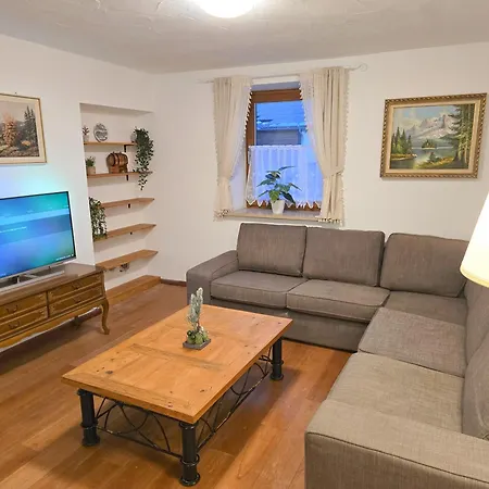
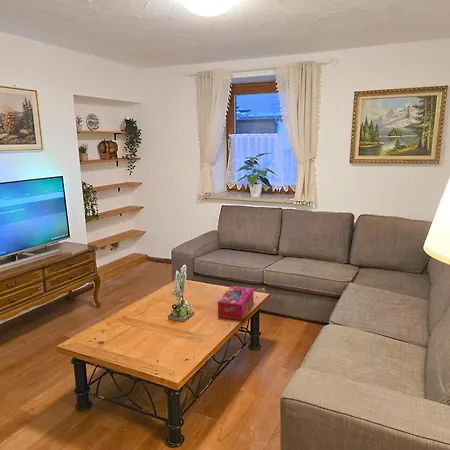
+ tissue box (236, 302)
